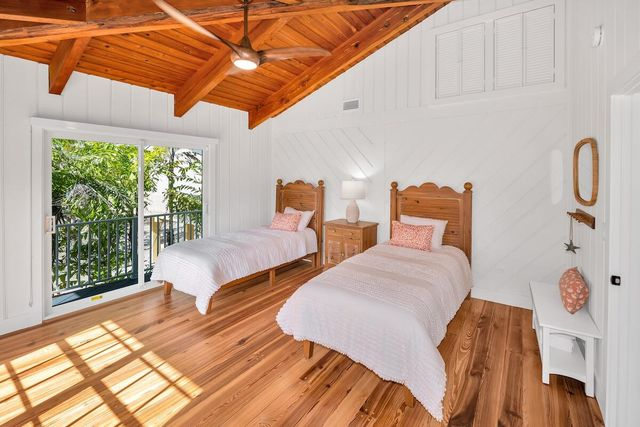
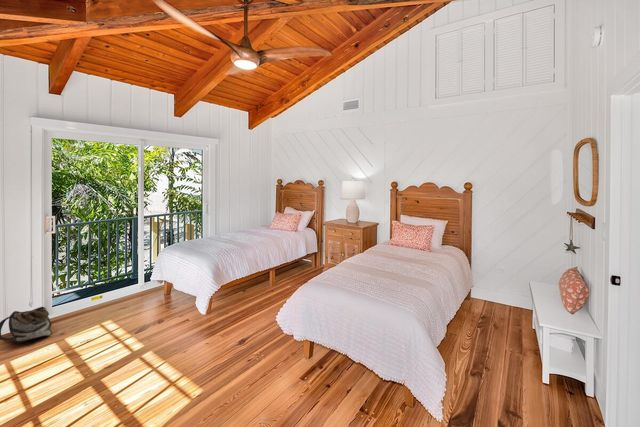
+ backpack (29, 322)
